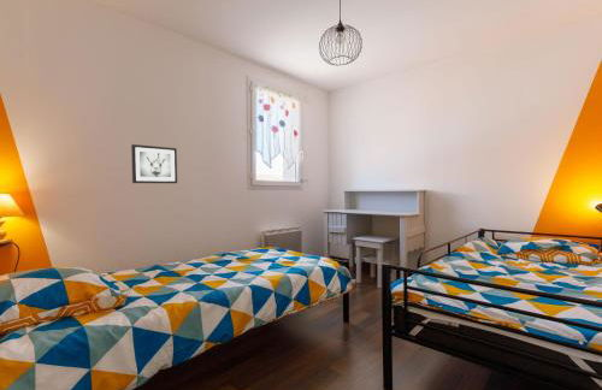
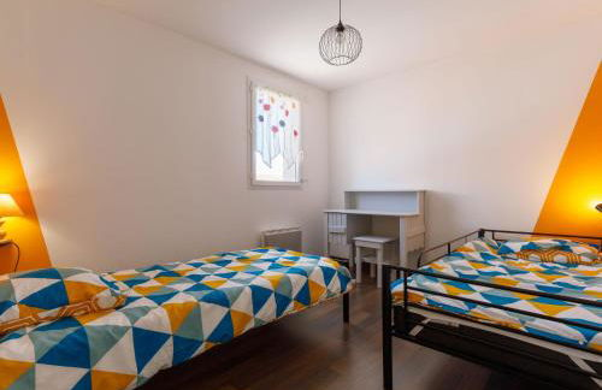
- wall art (155, 165)
